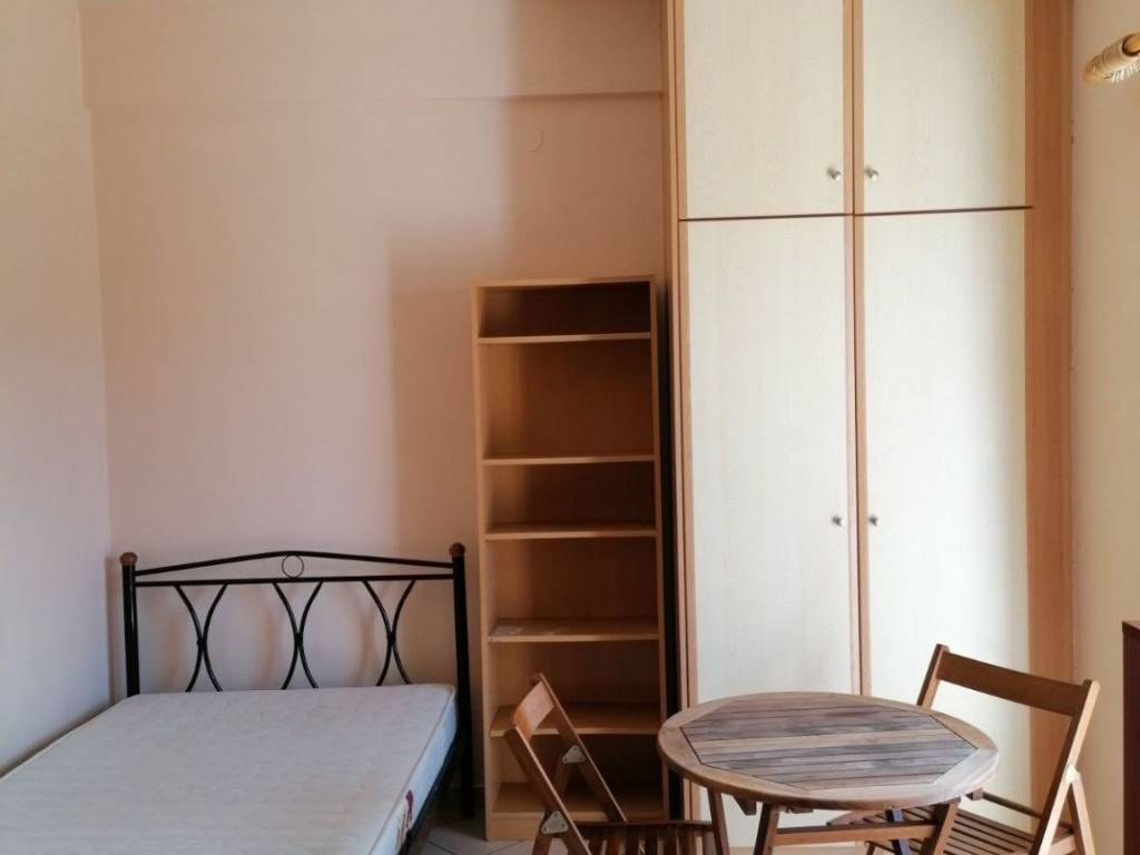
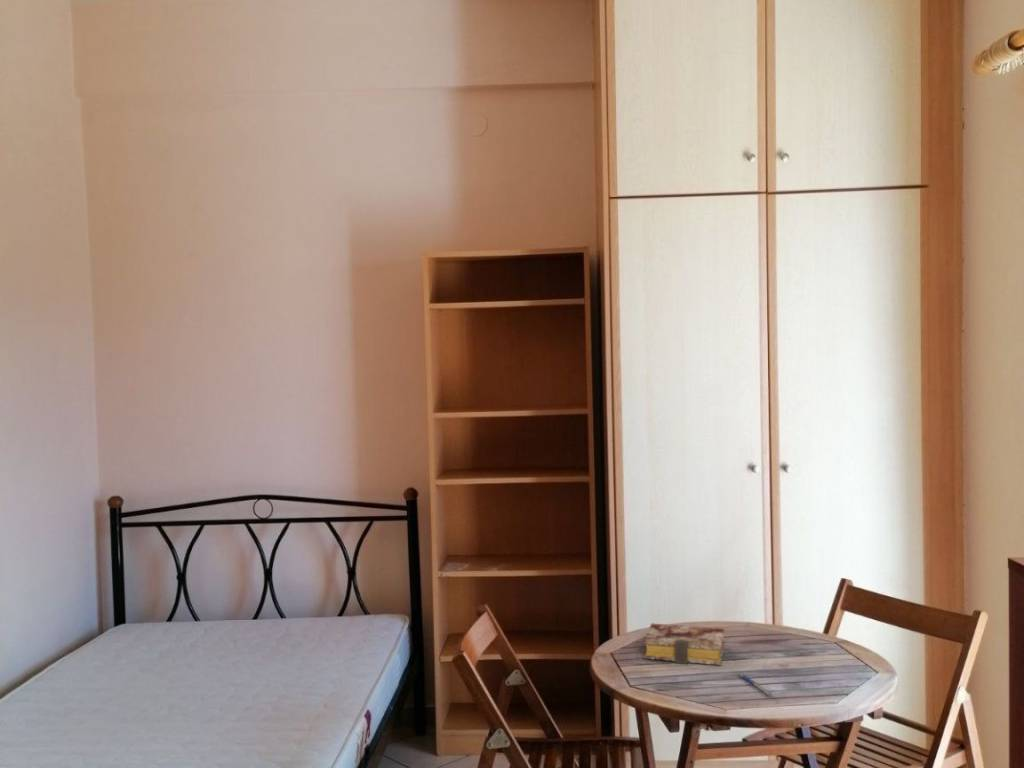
+ pen (755, 684)
+ book (684, 643)
